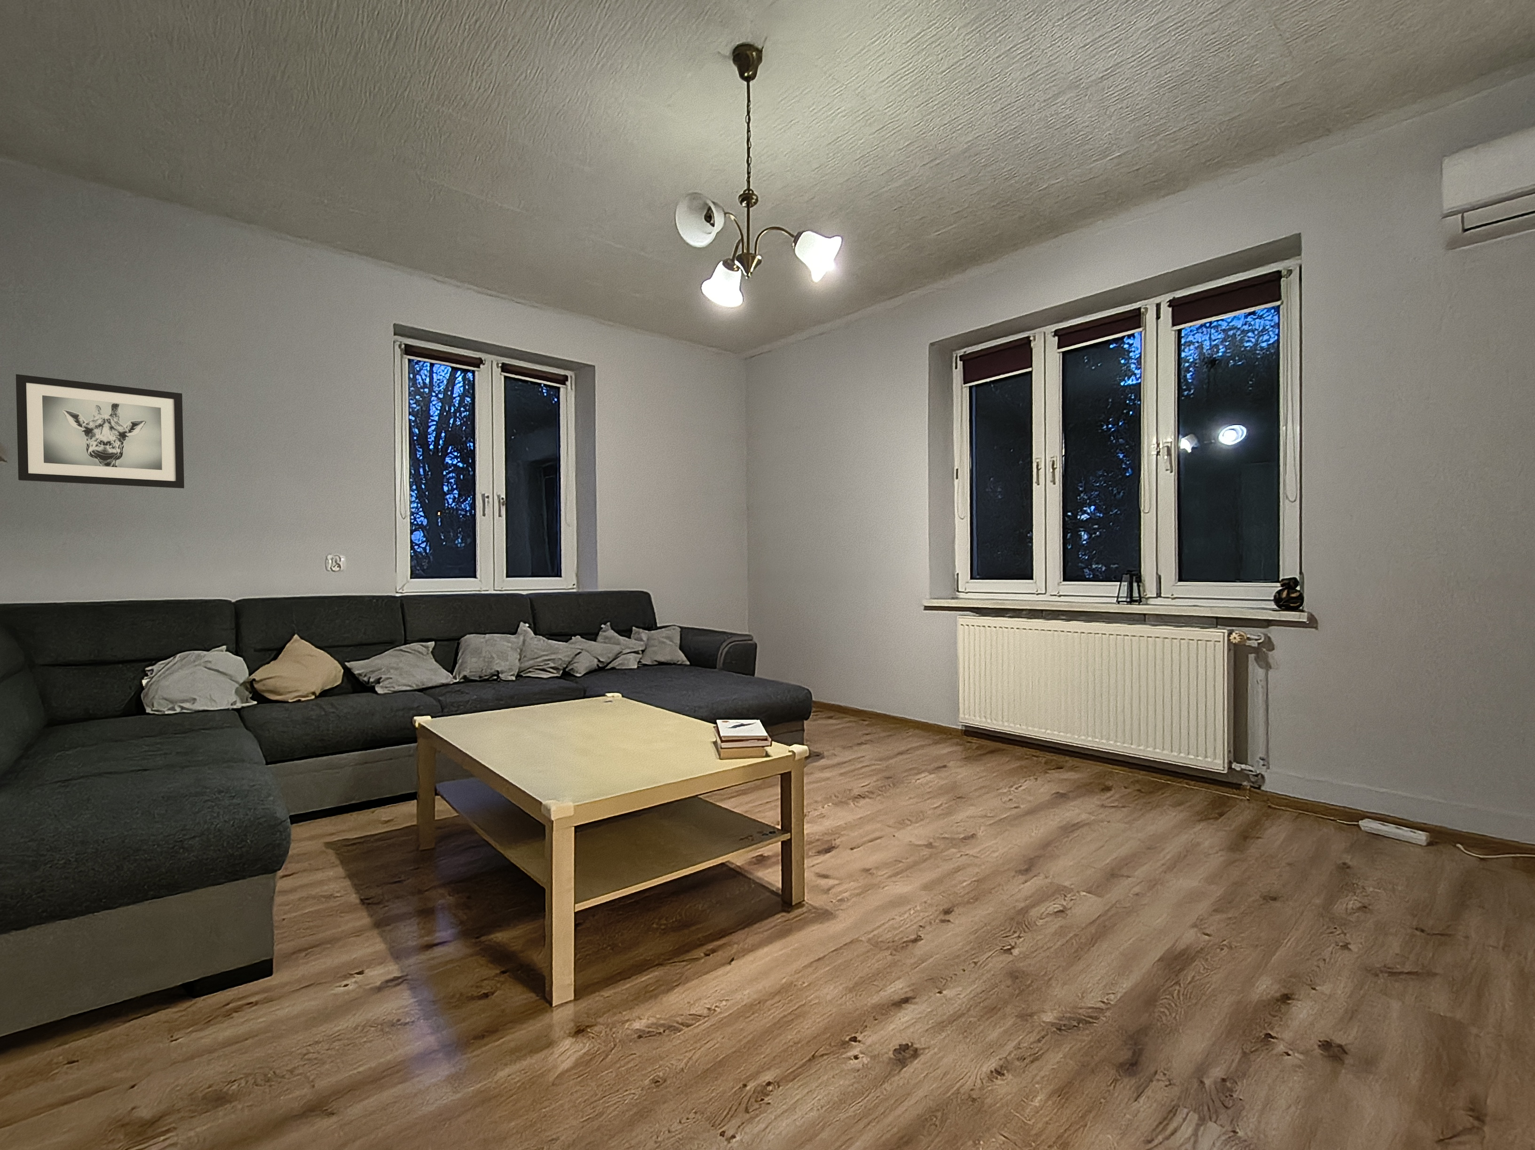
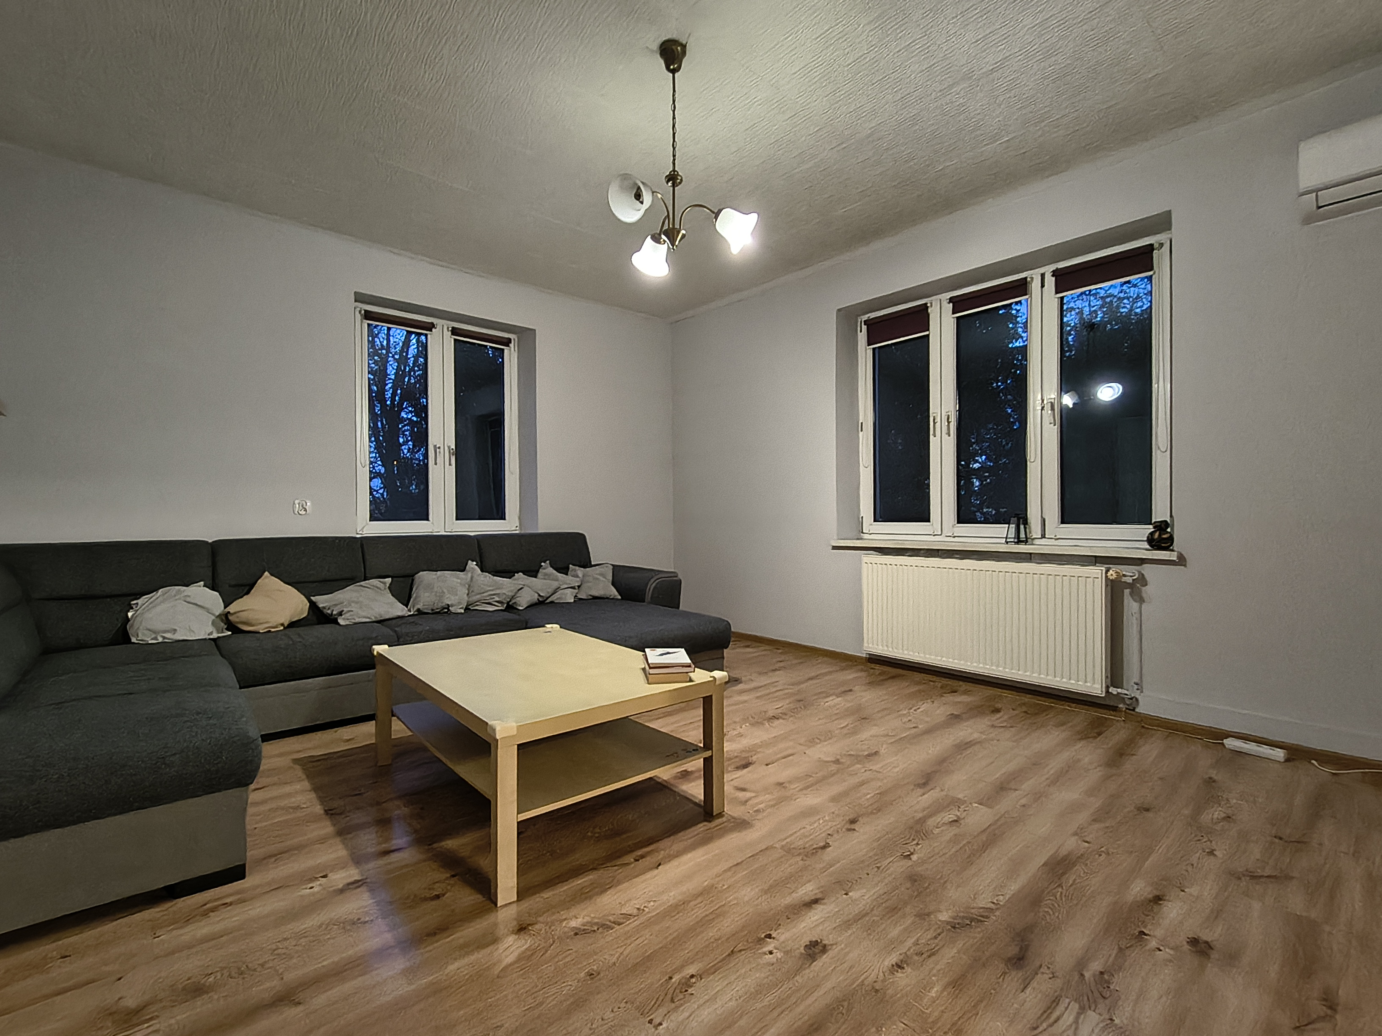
- wall art (105, 435)
